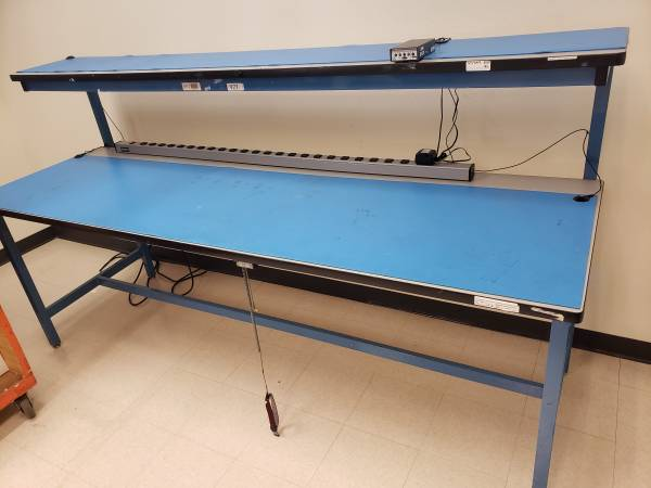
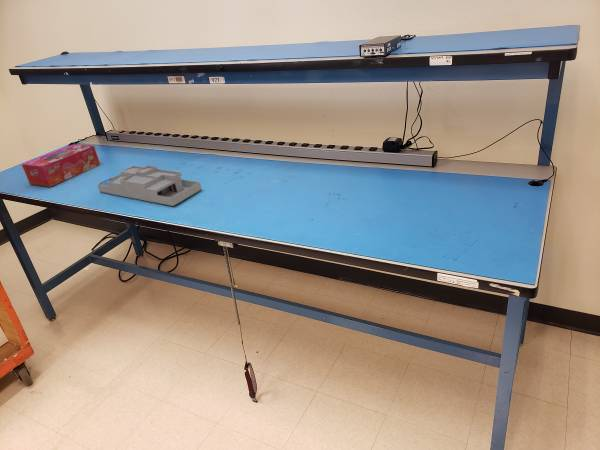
+ desk organizer (146, 181)
+ tissue box (62, 164)
